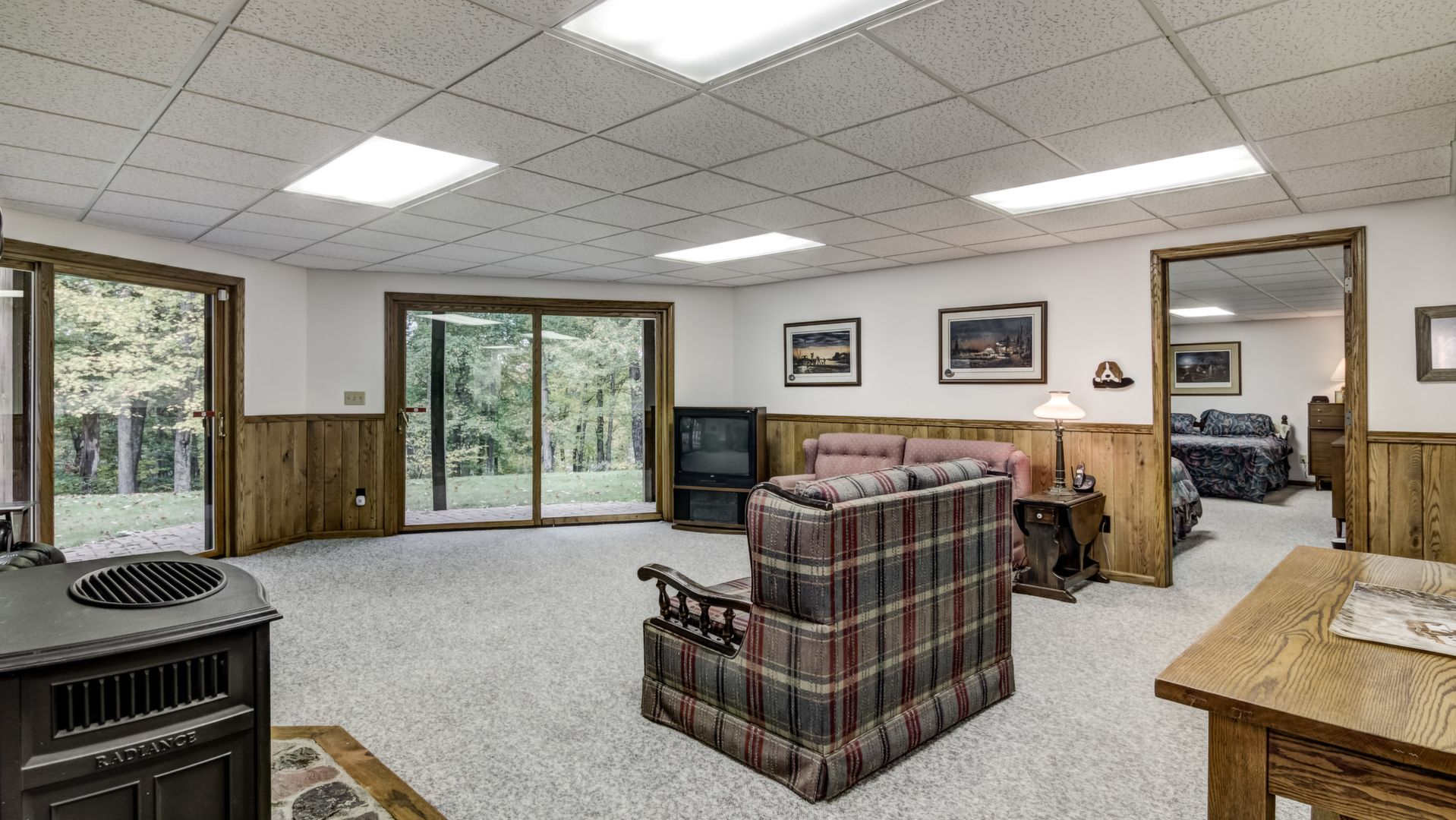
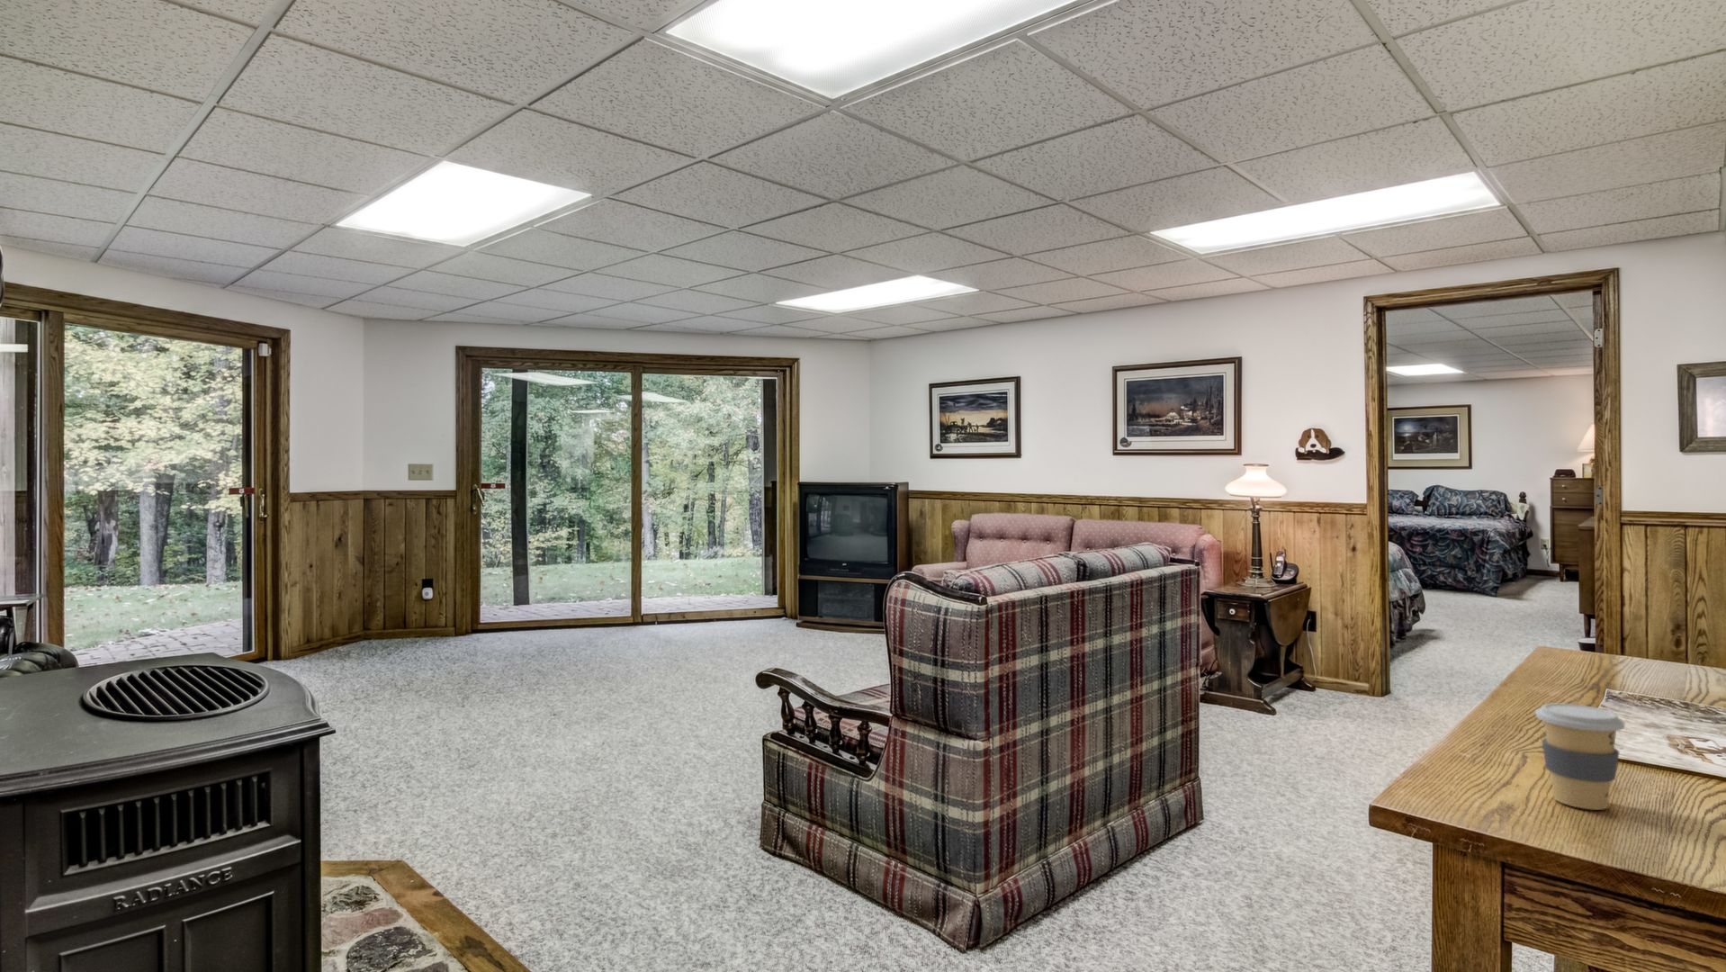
+ coffee cup (1579, 756)
